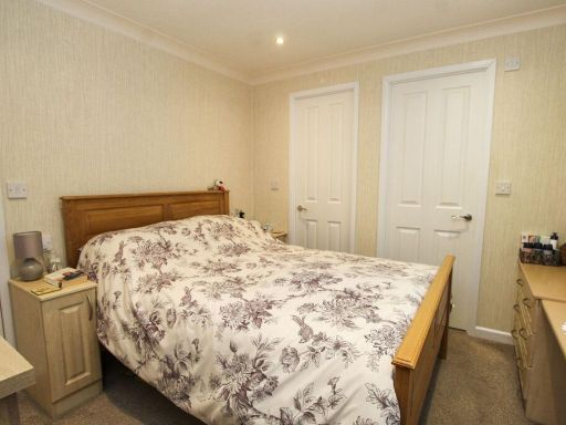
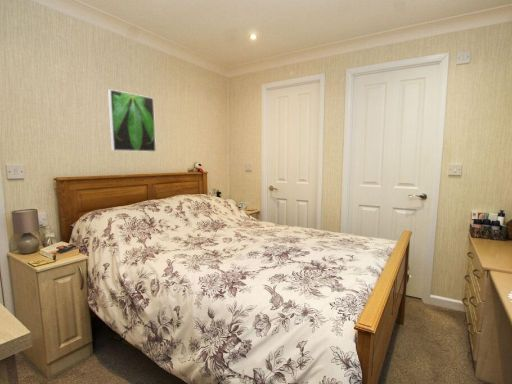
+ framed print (133, 123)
